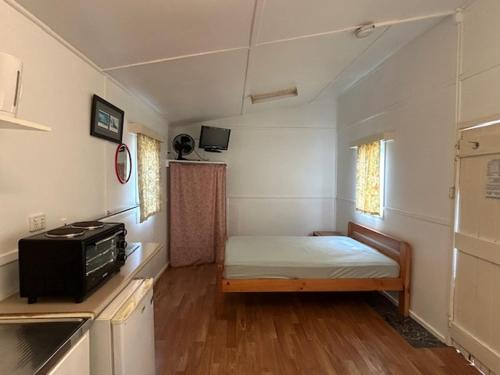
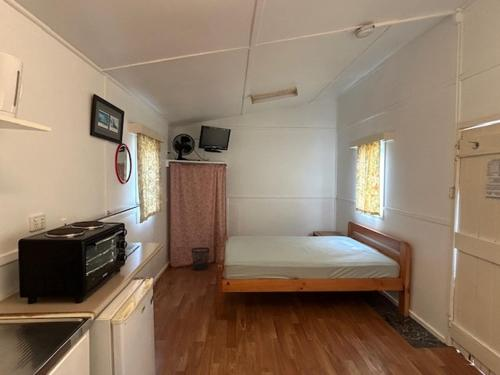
+ wastebasket (200, 258)
